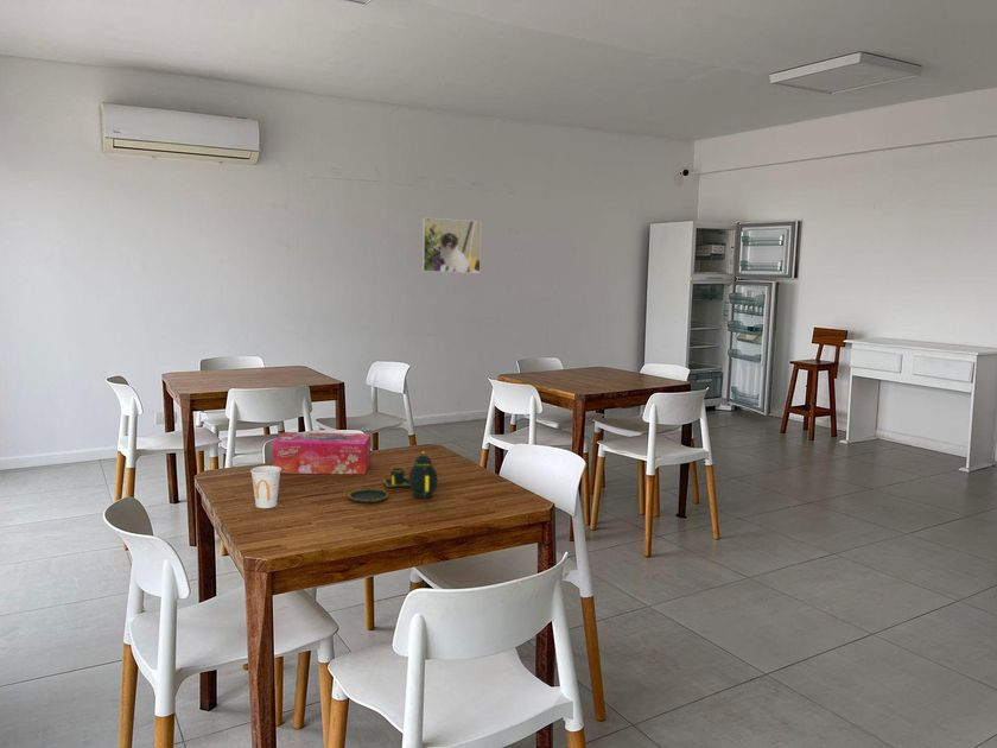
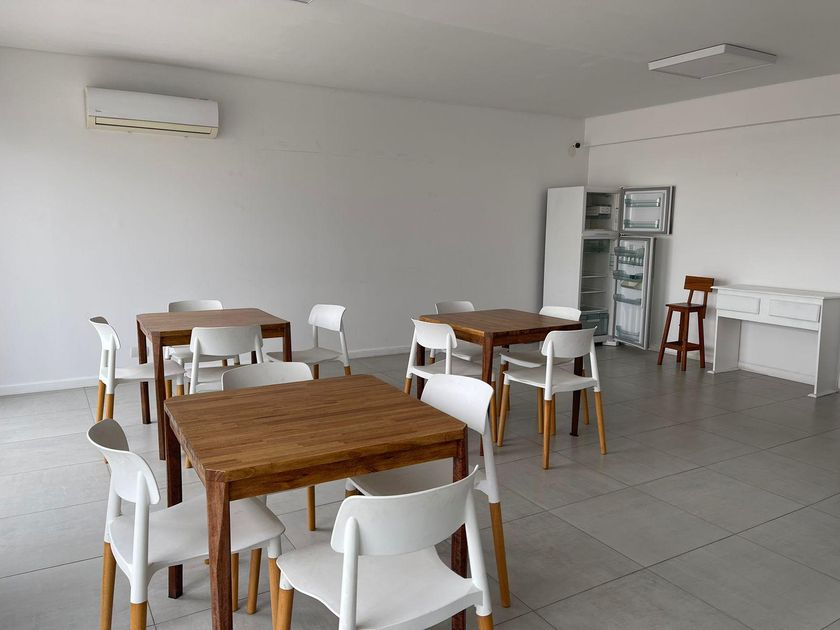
- cup (266, 487)
- tissue box (323, 452)
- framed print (451, 246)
- teapot (390, 470)
